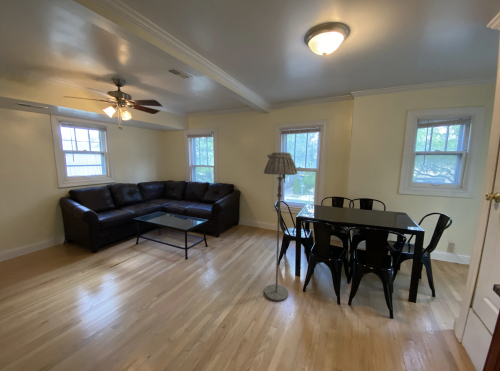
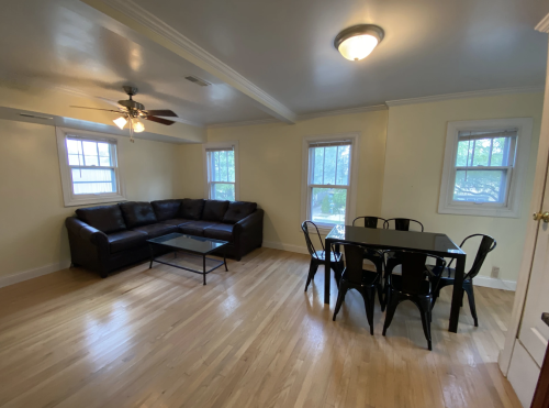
- floor lamp (278, 225)
